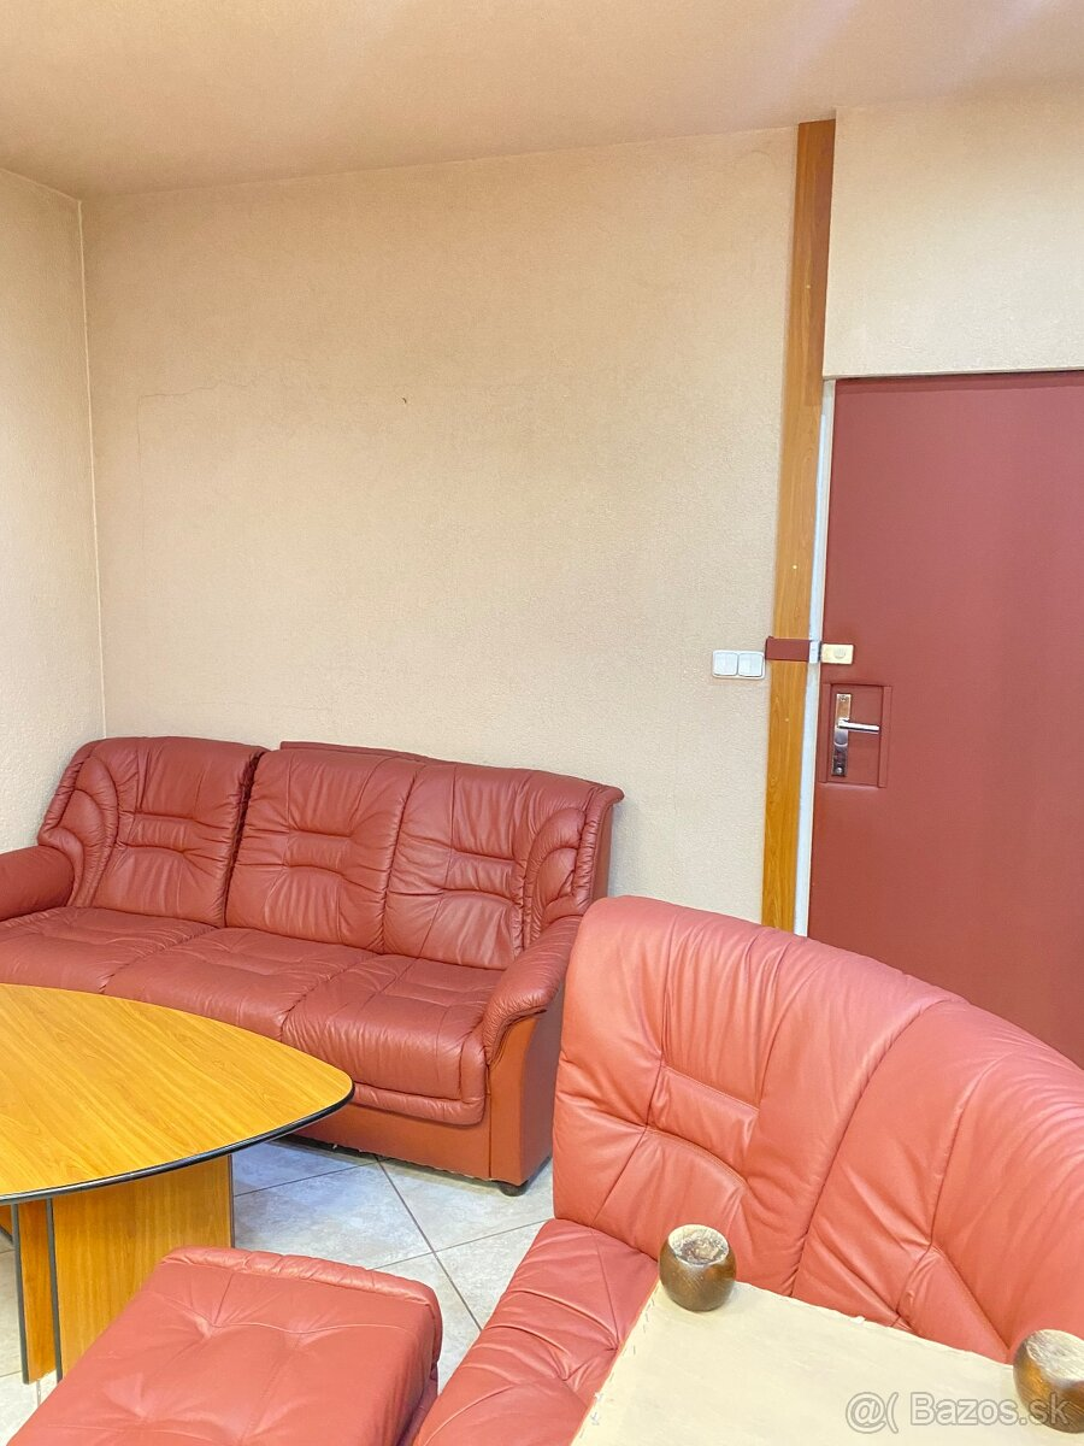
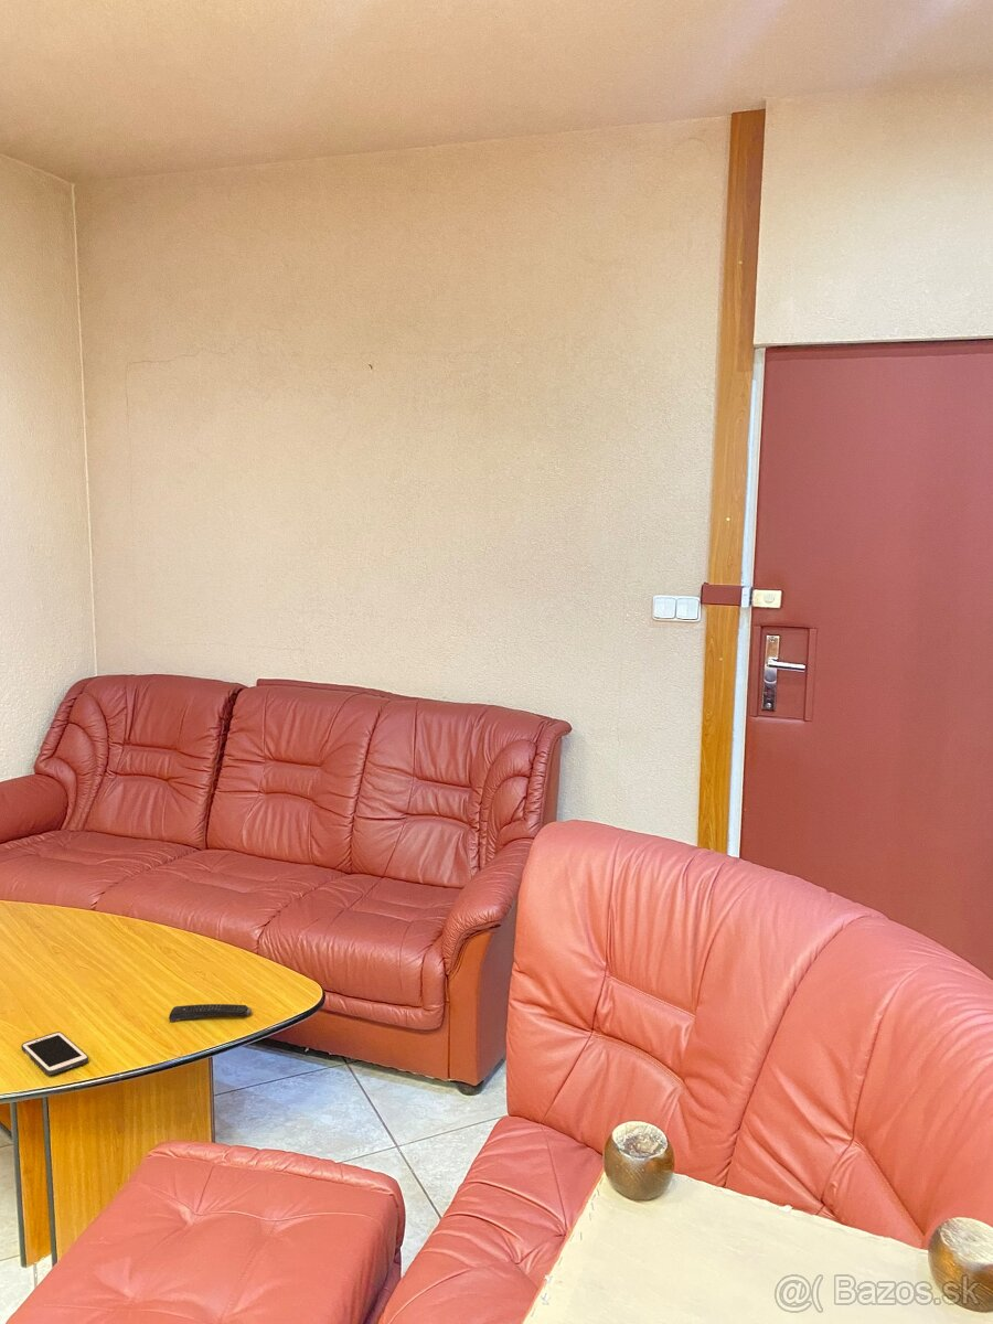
+ remote control (211, 1011)
+ cell phone (54, 1053)
